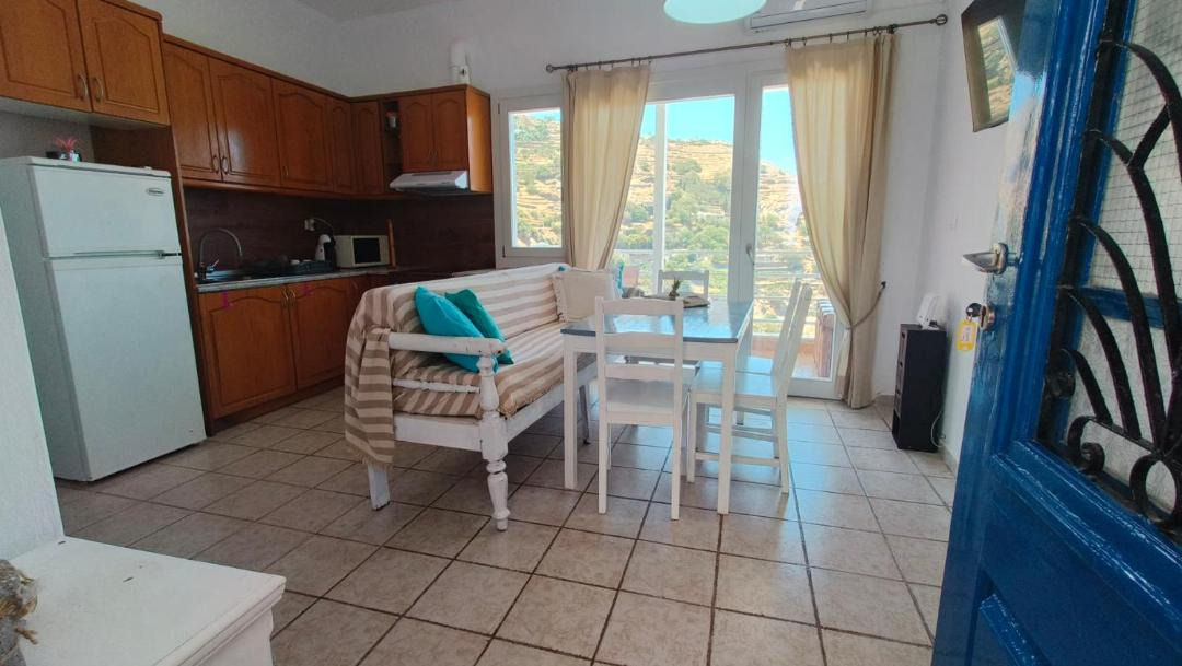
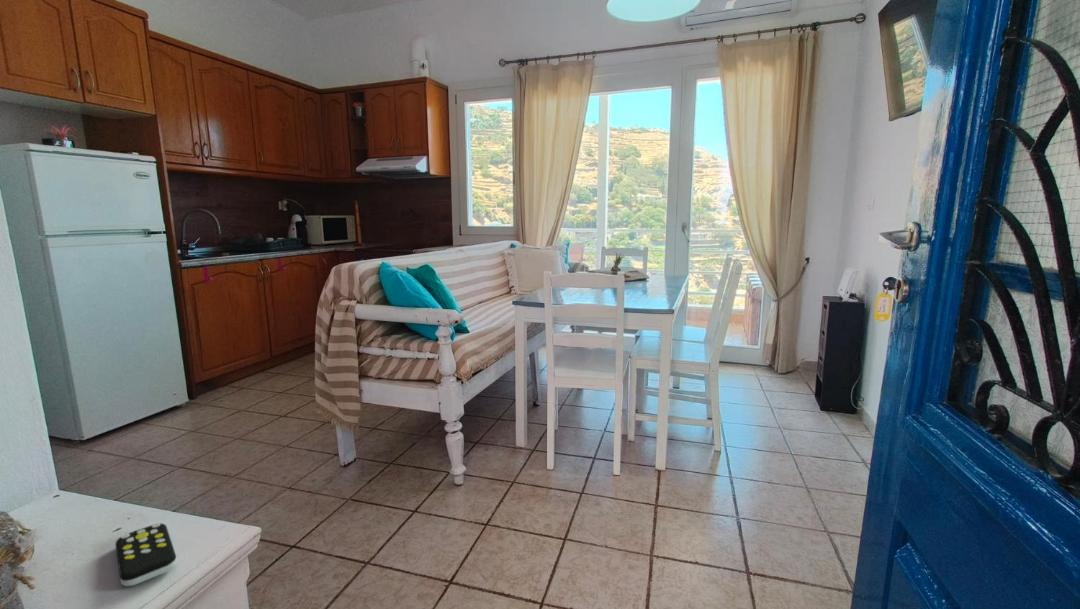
+ remote control (145, 551)
